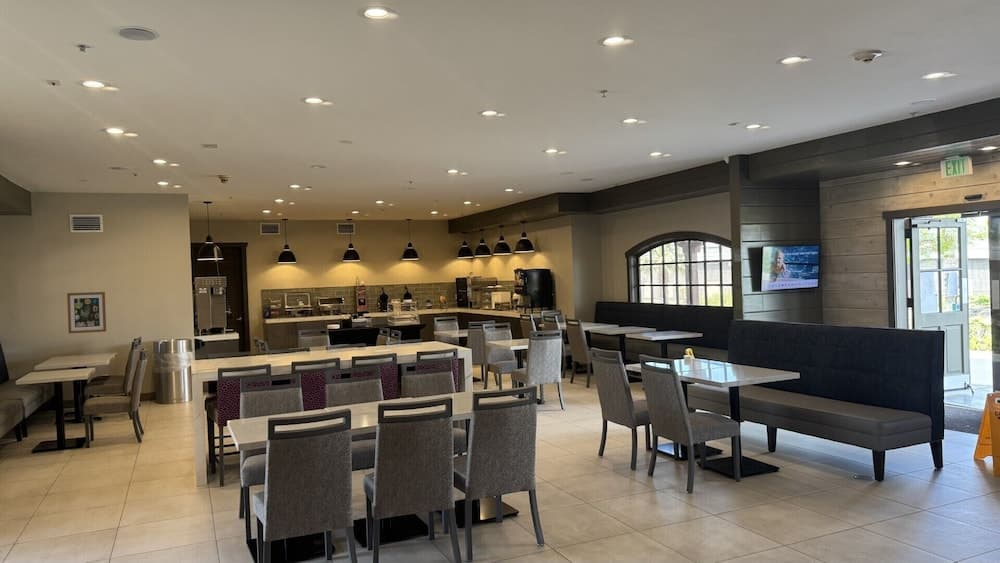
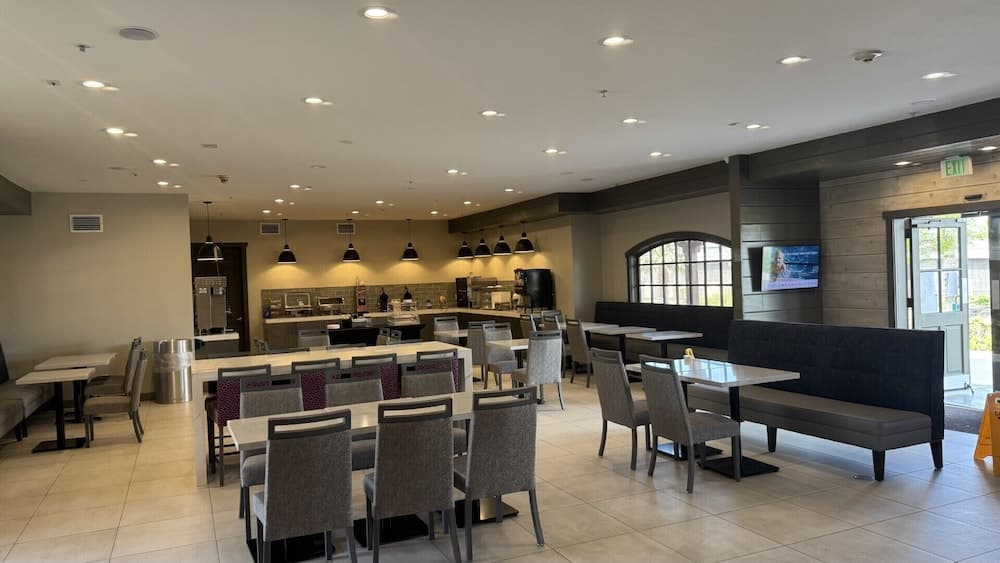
- wall art (86, 312)
